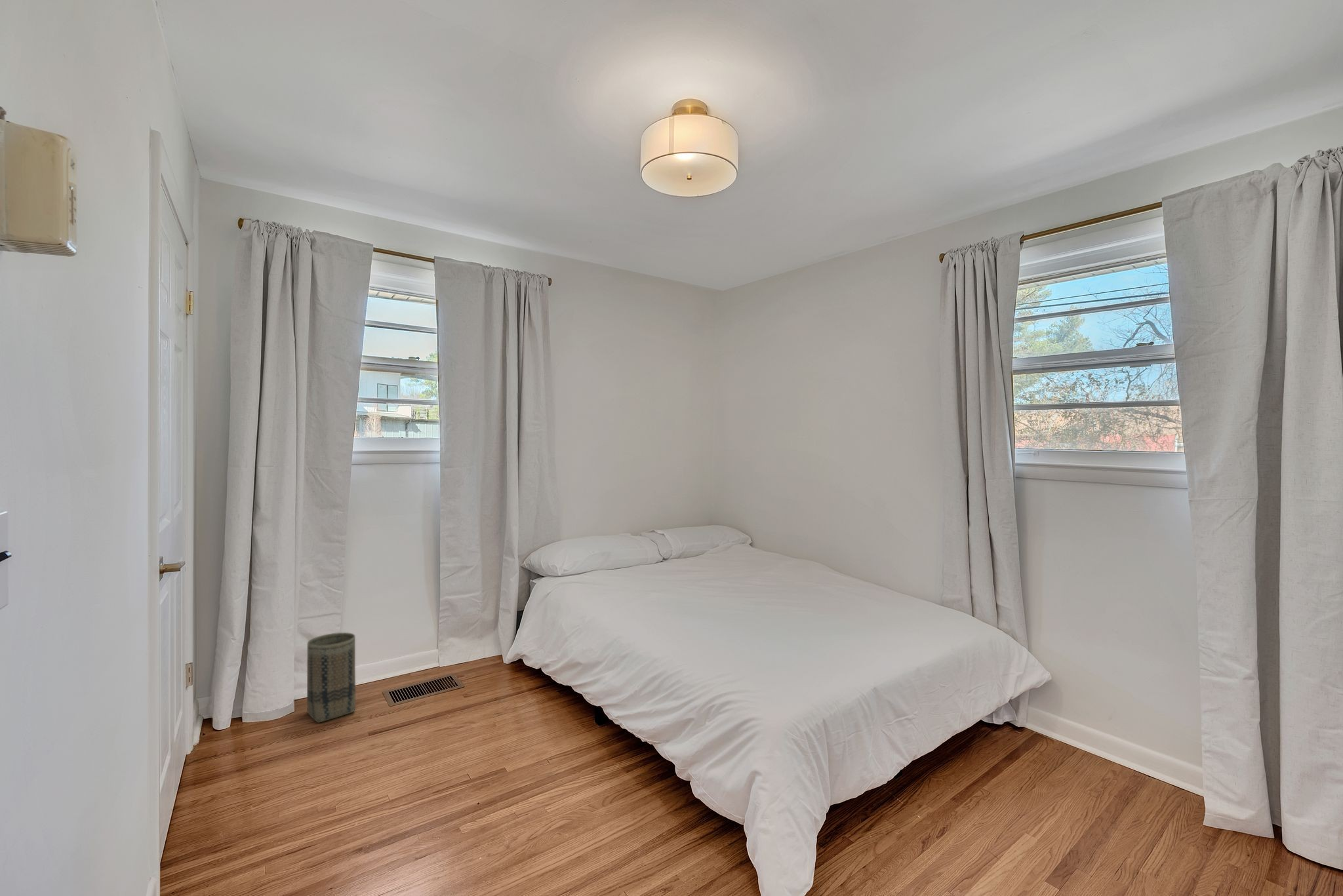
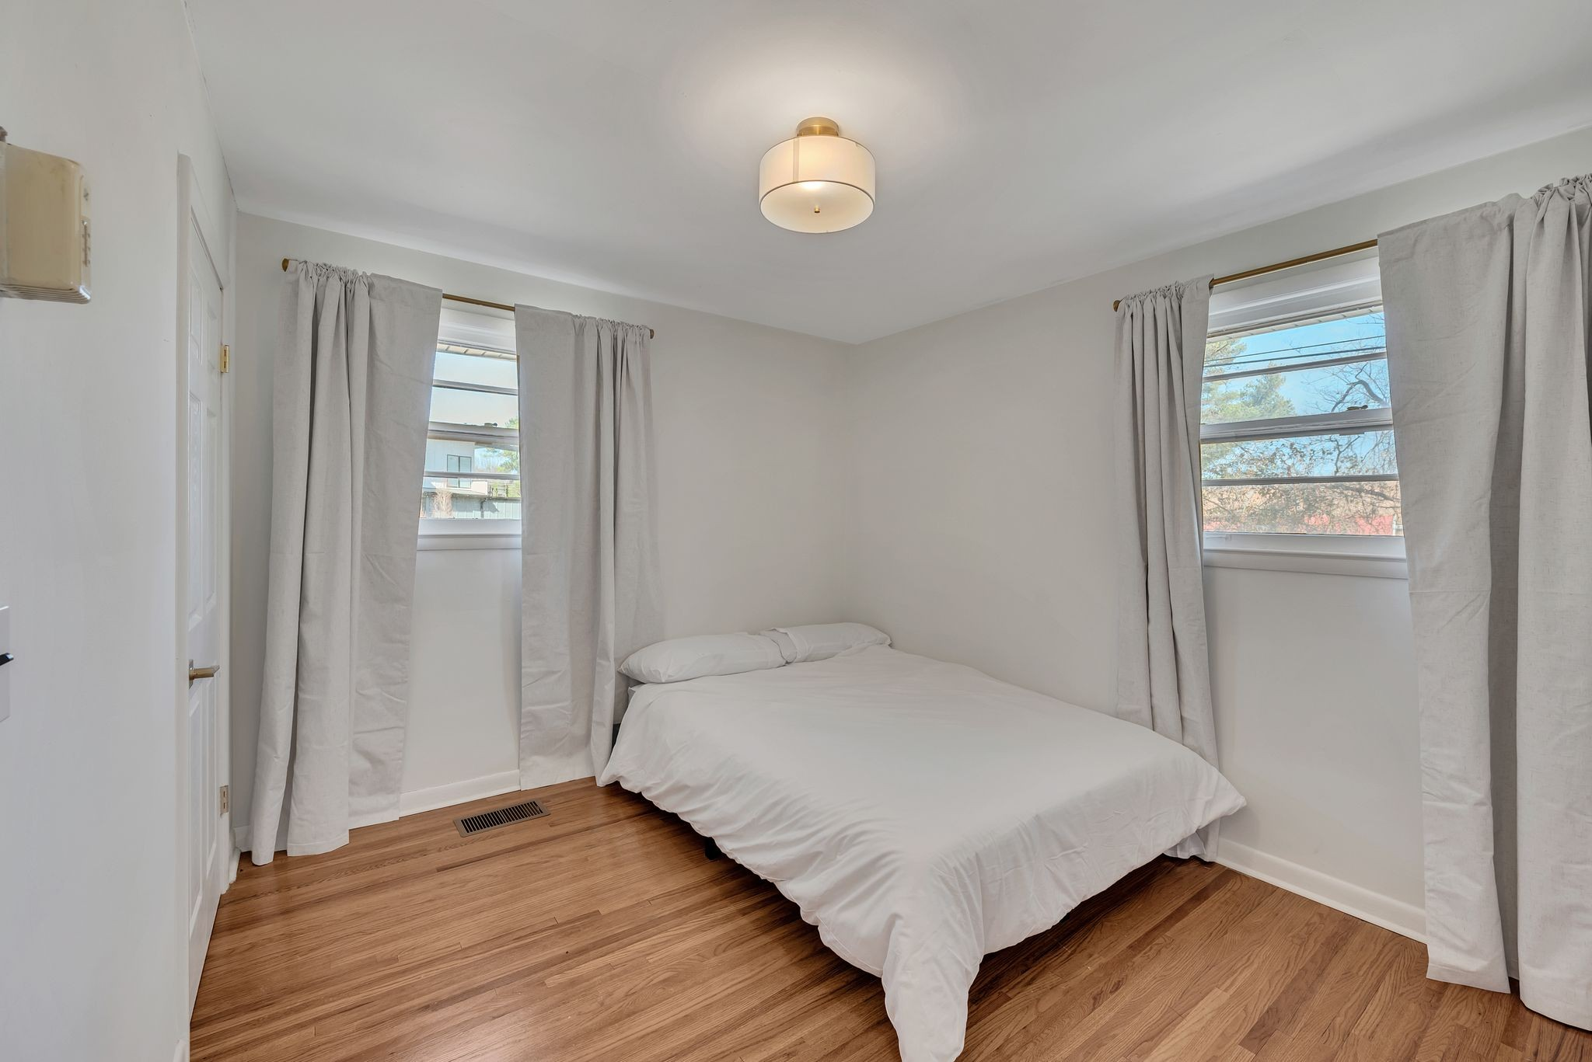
- basket (331, 675)
